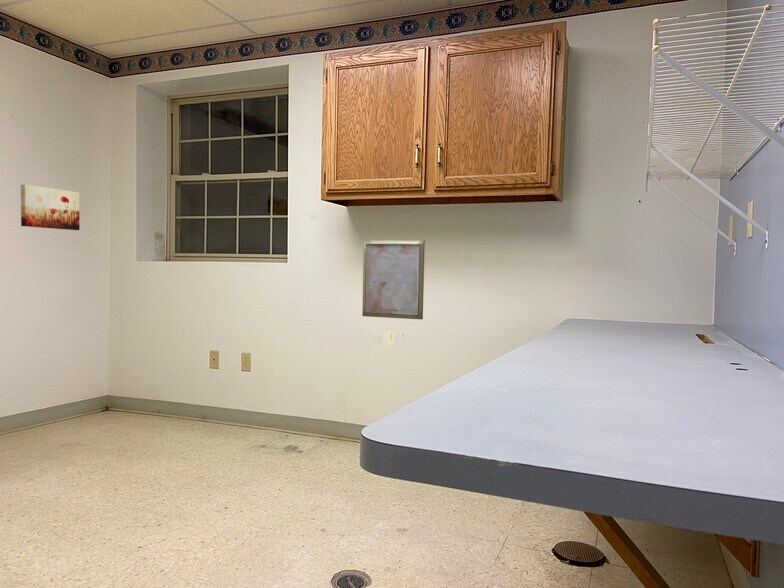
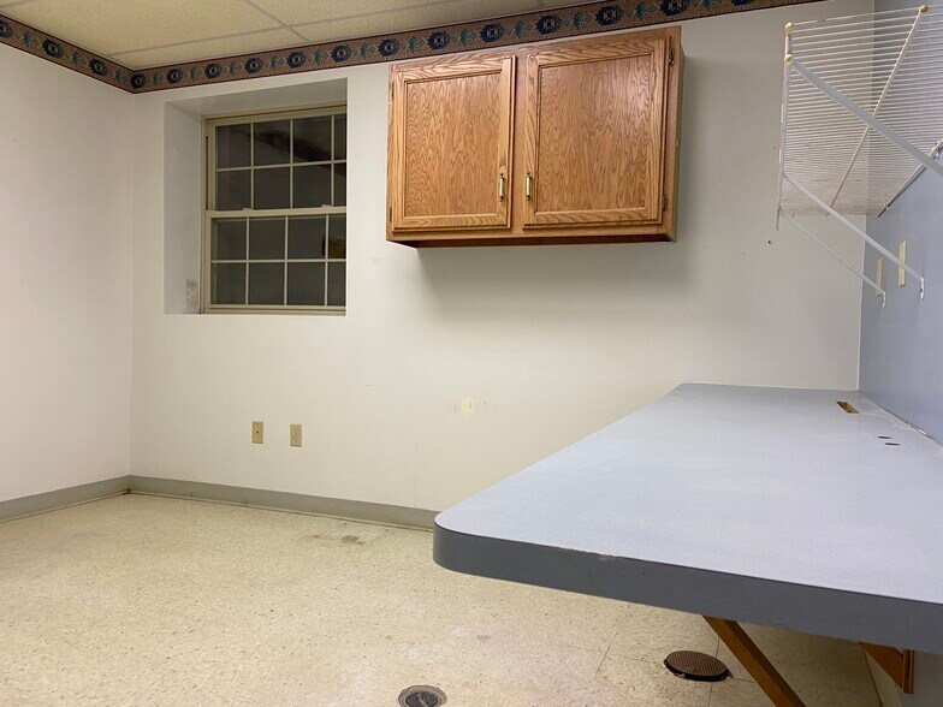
- wall art (392, 279)
- wall art (51, 208)
